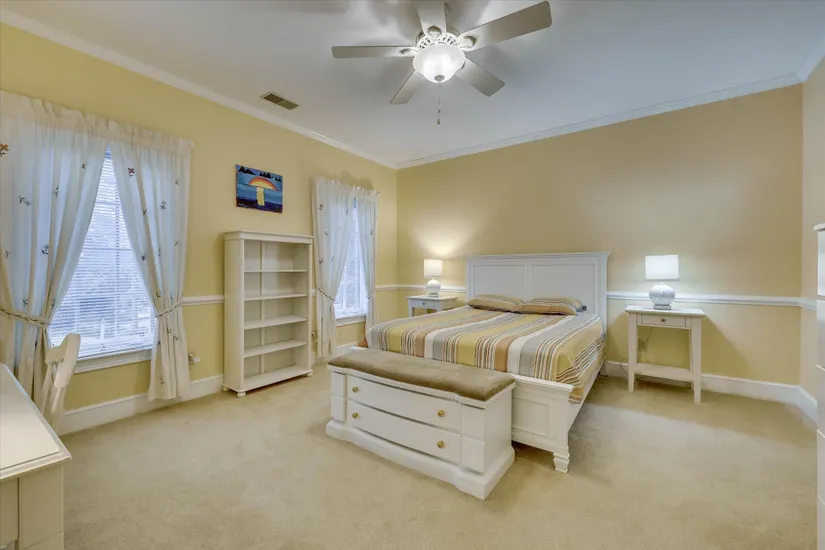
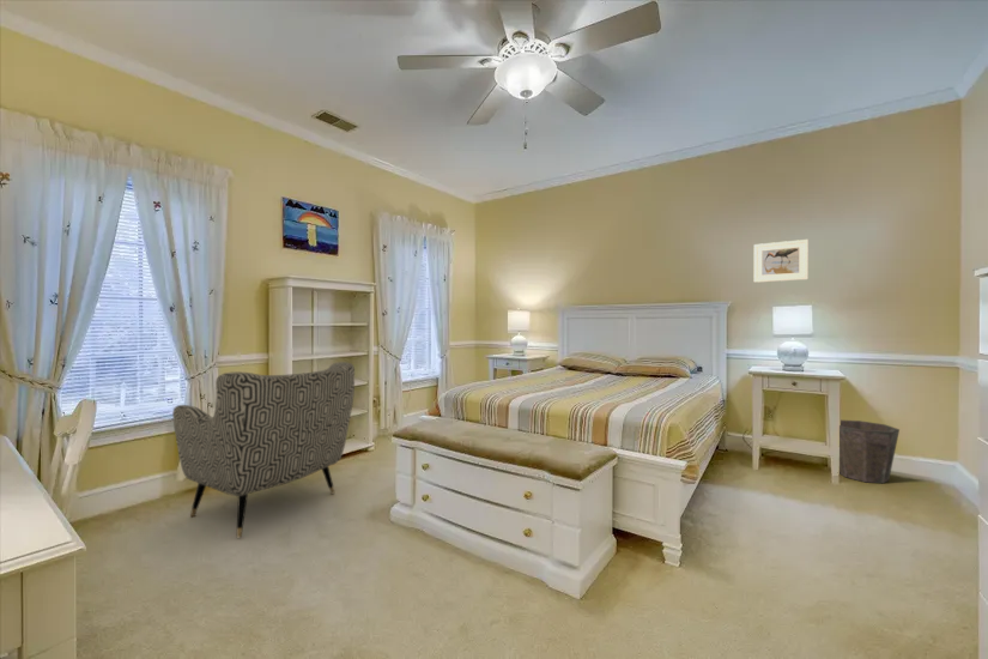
+ armchair (272, 436)
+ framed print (780, 261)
+ waste bin (862, 451)
